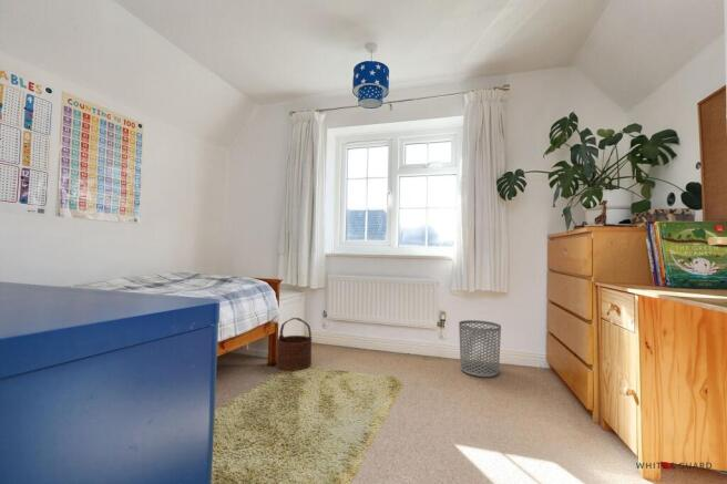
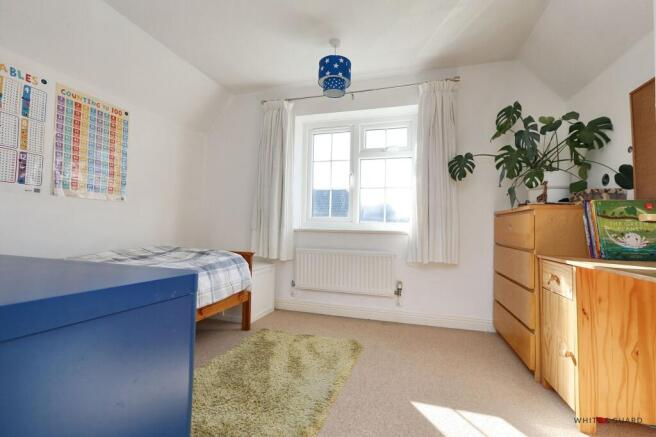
- waste bin (479, 347)
- wooden bucket (294, 341)
